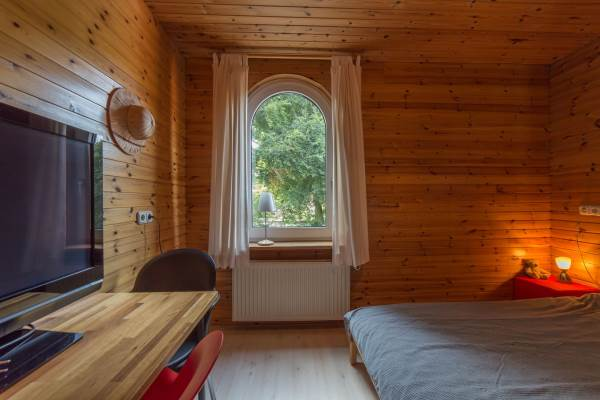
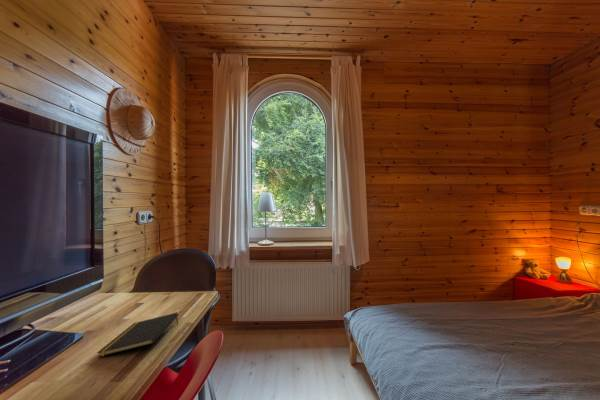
+ notepad (142, 332)
